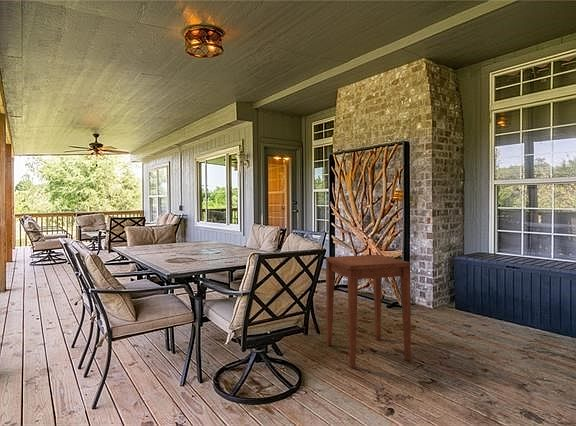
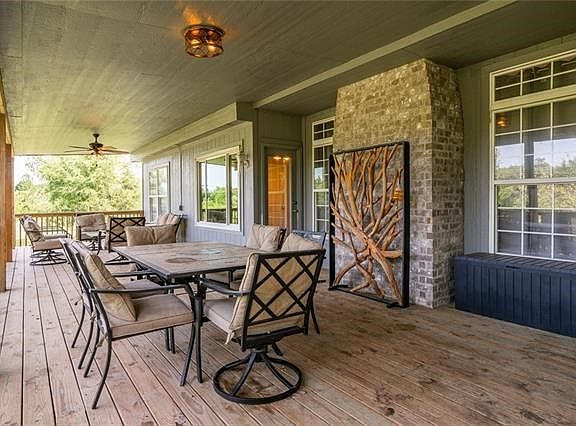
- side table (374, 305)
